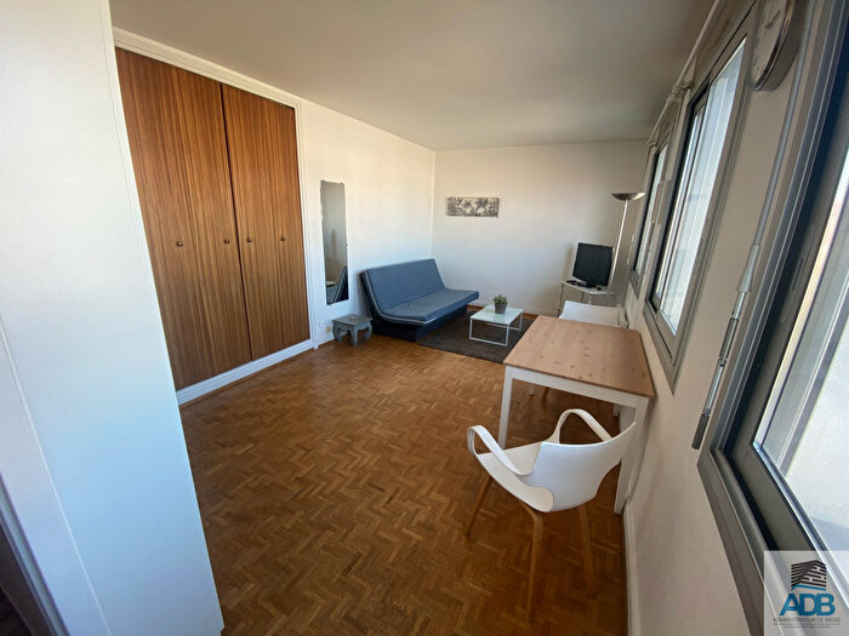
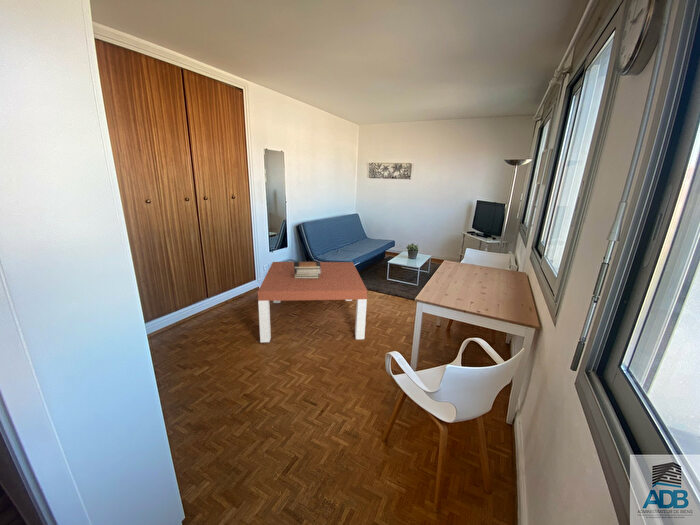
+ coffee table (313, 296)
+ book stack (307, 269)
